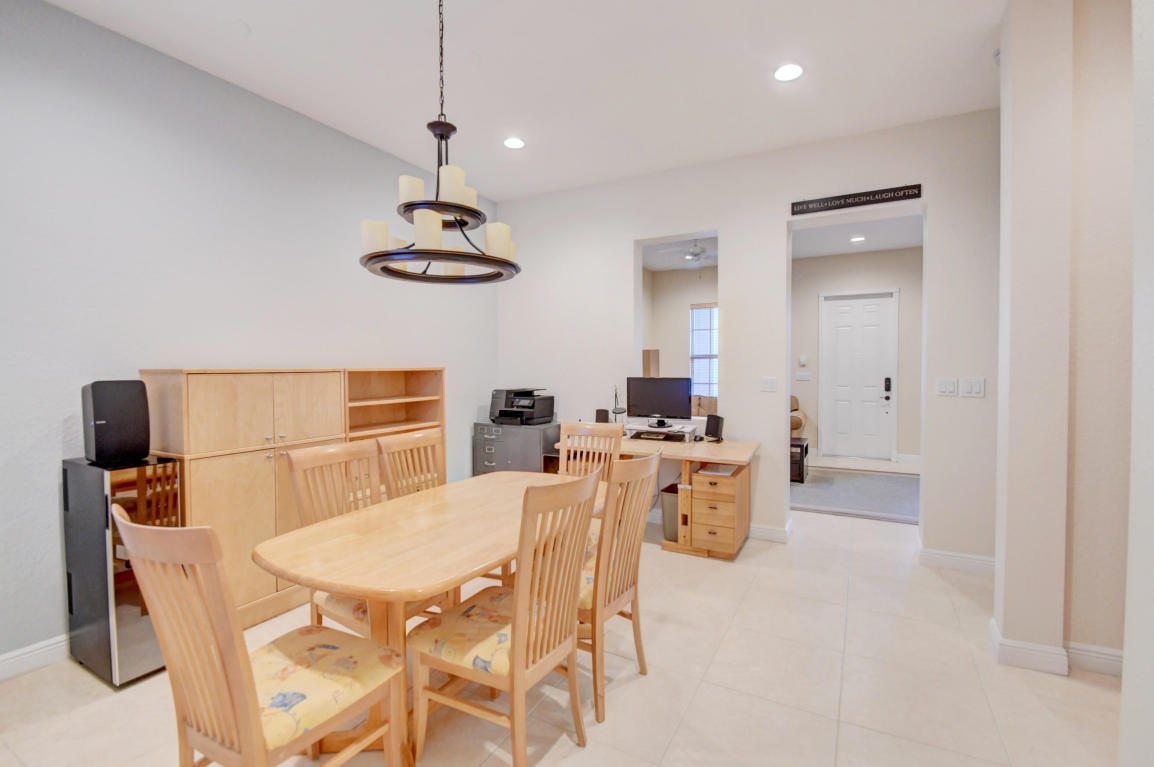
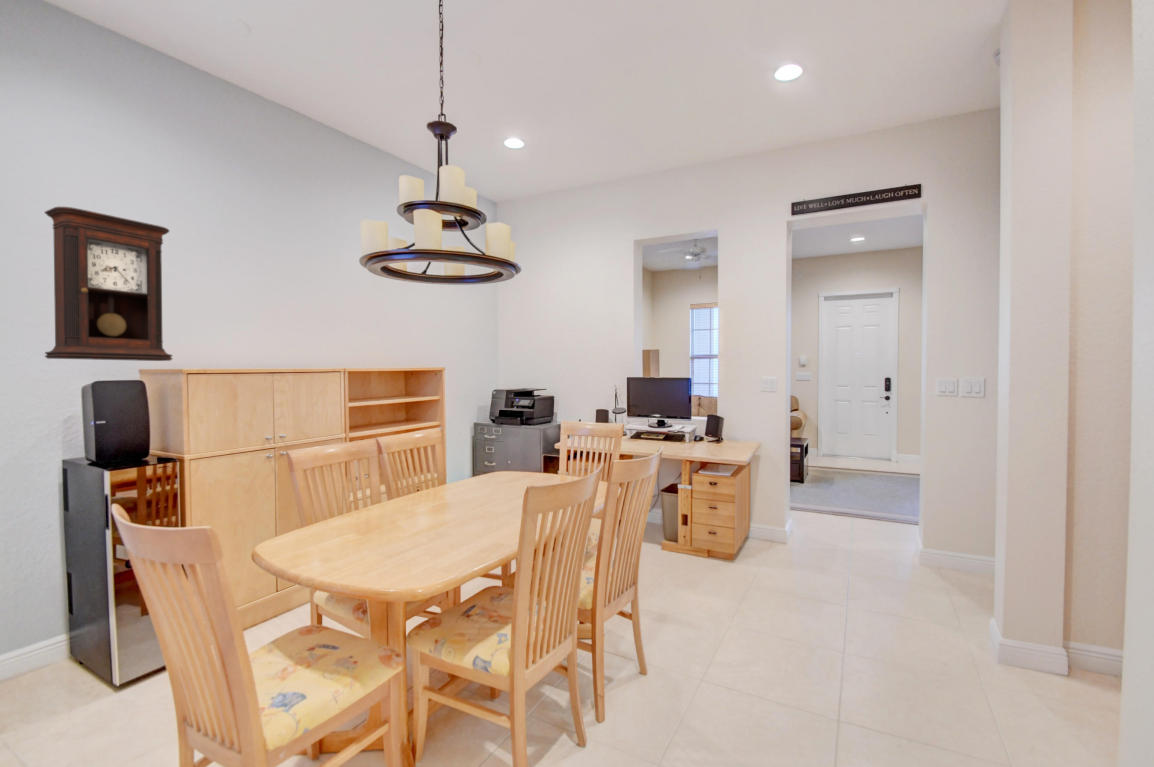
+ pendulum clock (114, 289)
